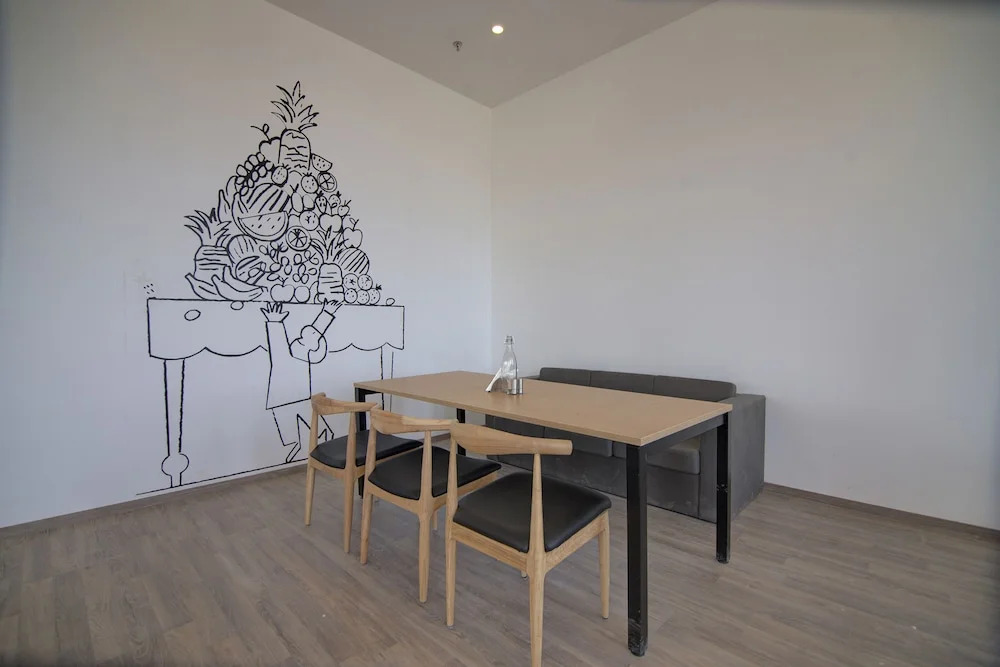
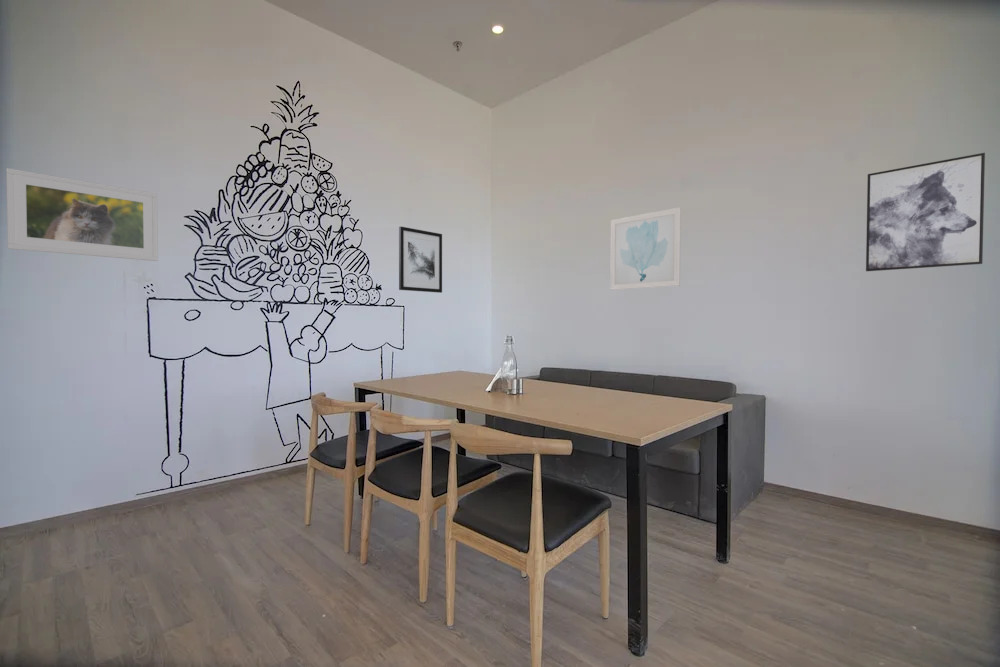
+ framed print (88, 218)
+ wall art (421, 260)
+ wall art (921, 216)
+ wall art (643, 251)
